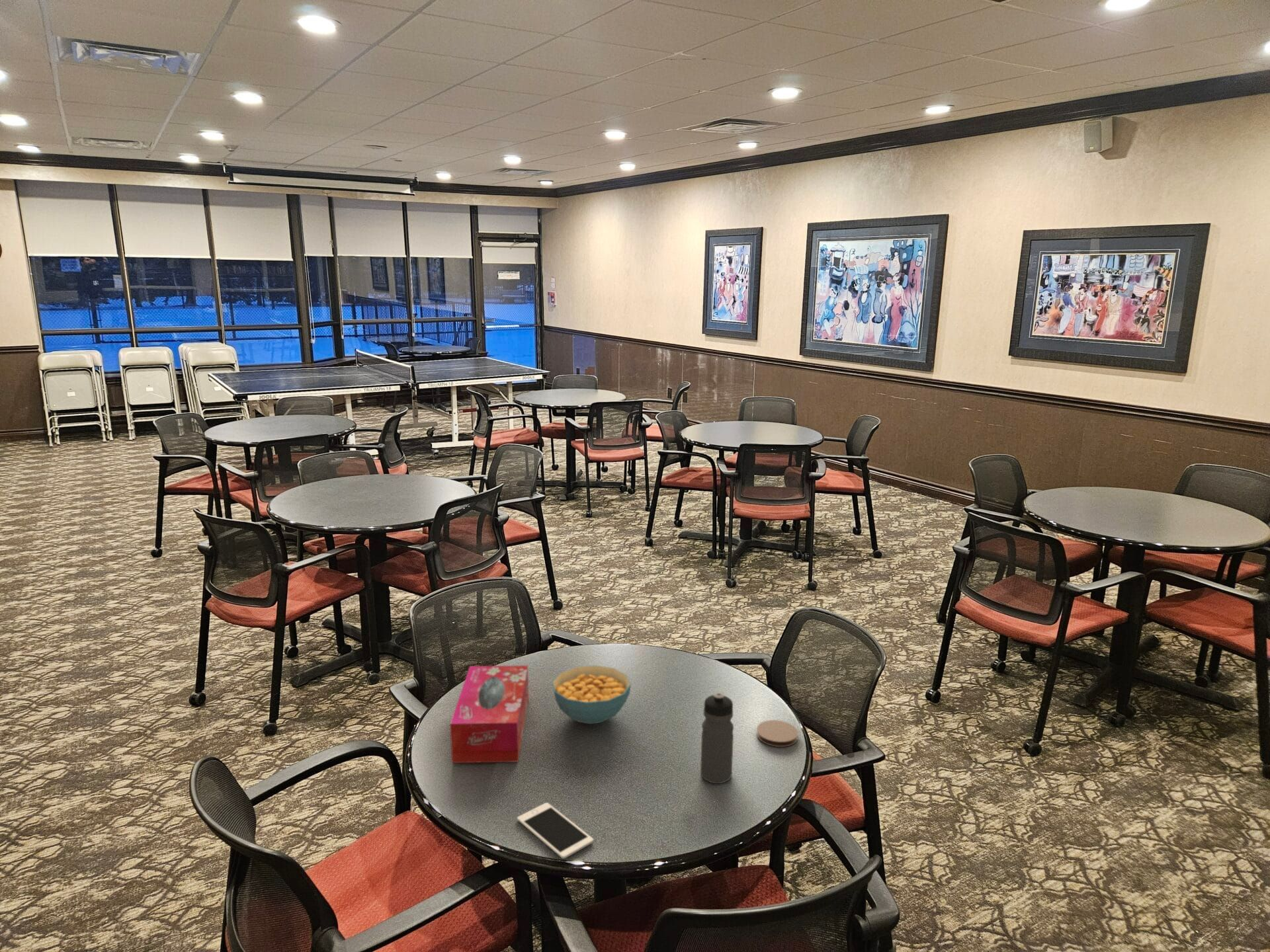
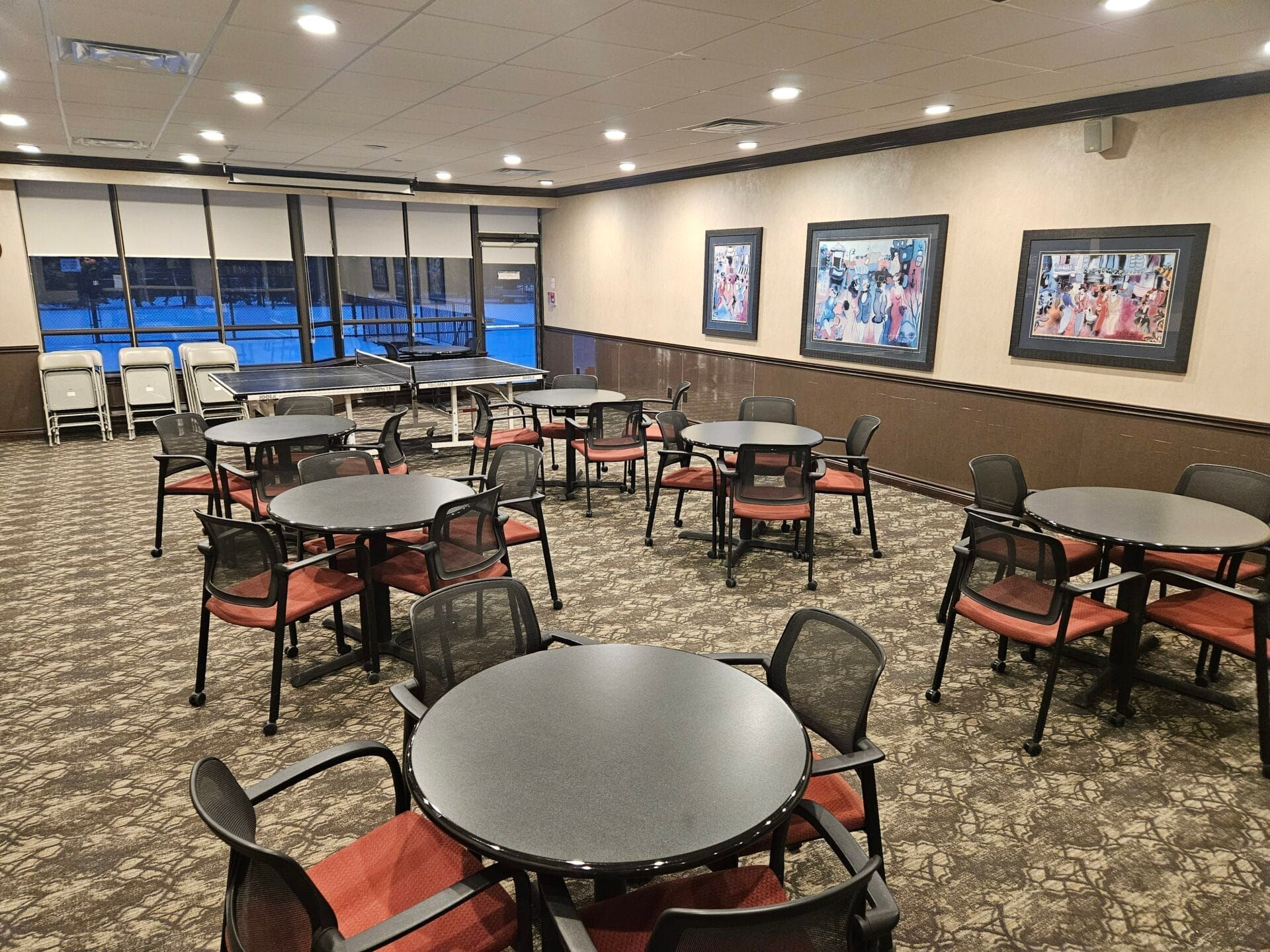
- cereal bowl (591, 700)
- tissue box (492, 711)
- coaster (777, 733)
- cell phone (554, 829)
- water bottle (717, 735)
